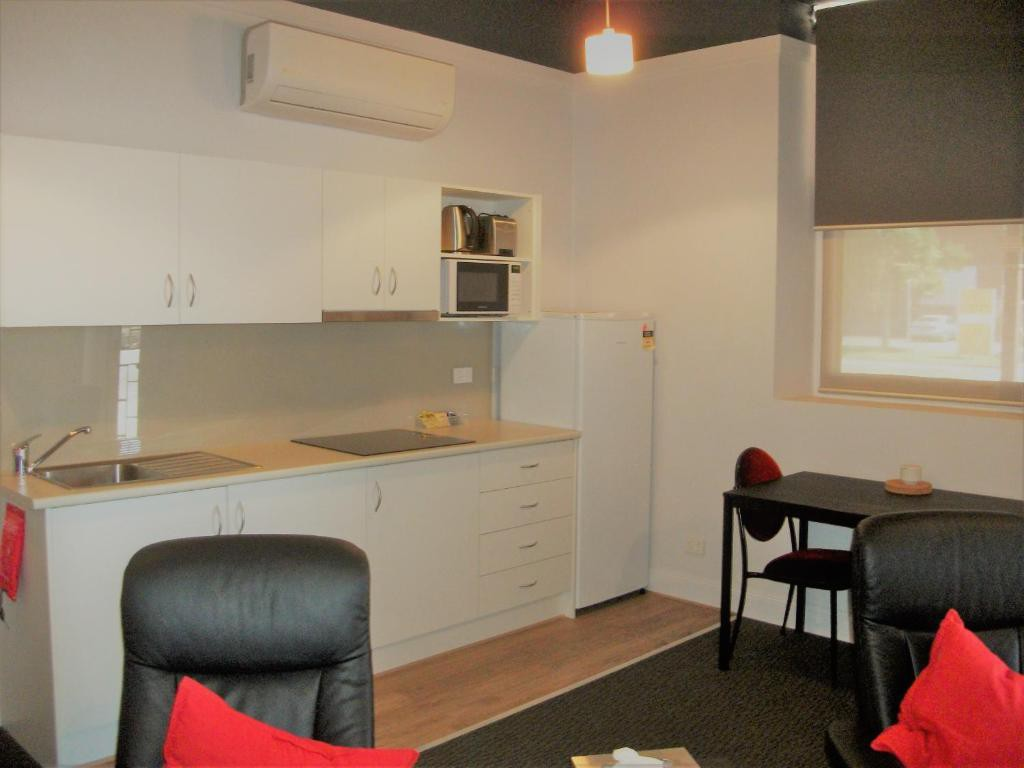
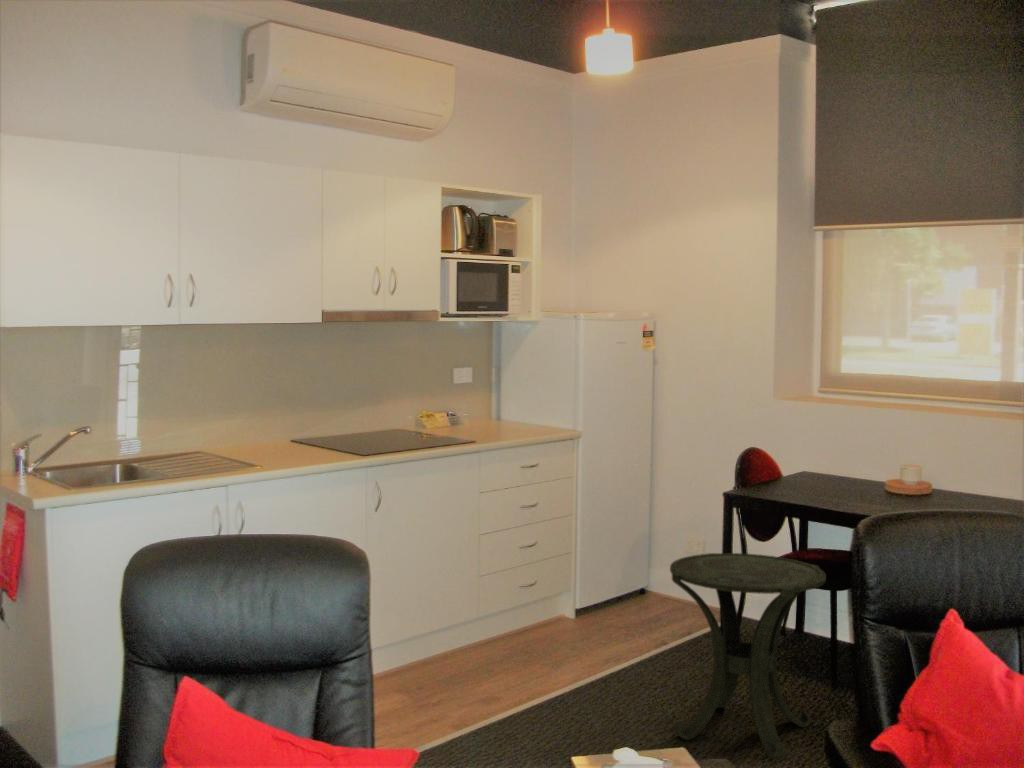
+ side table (745, 649)
